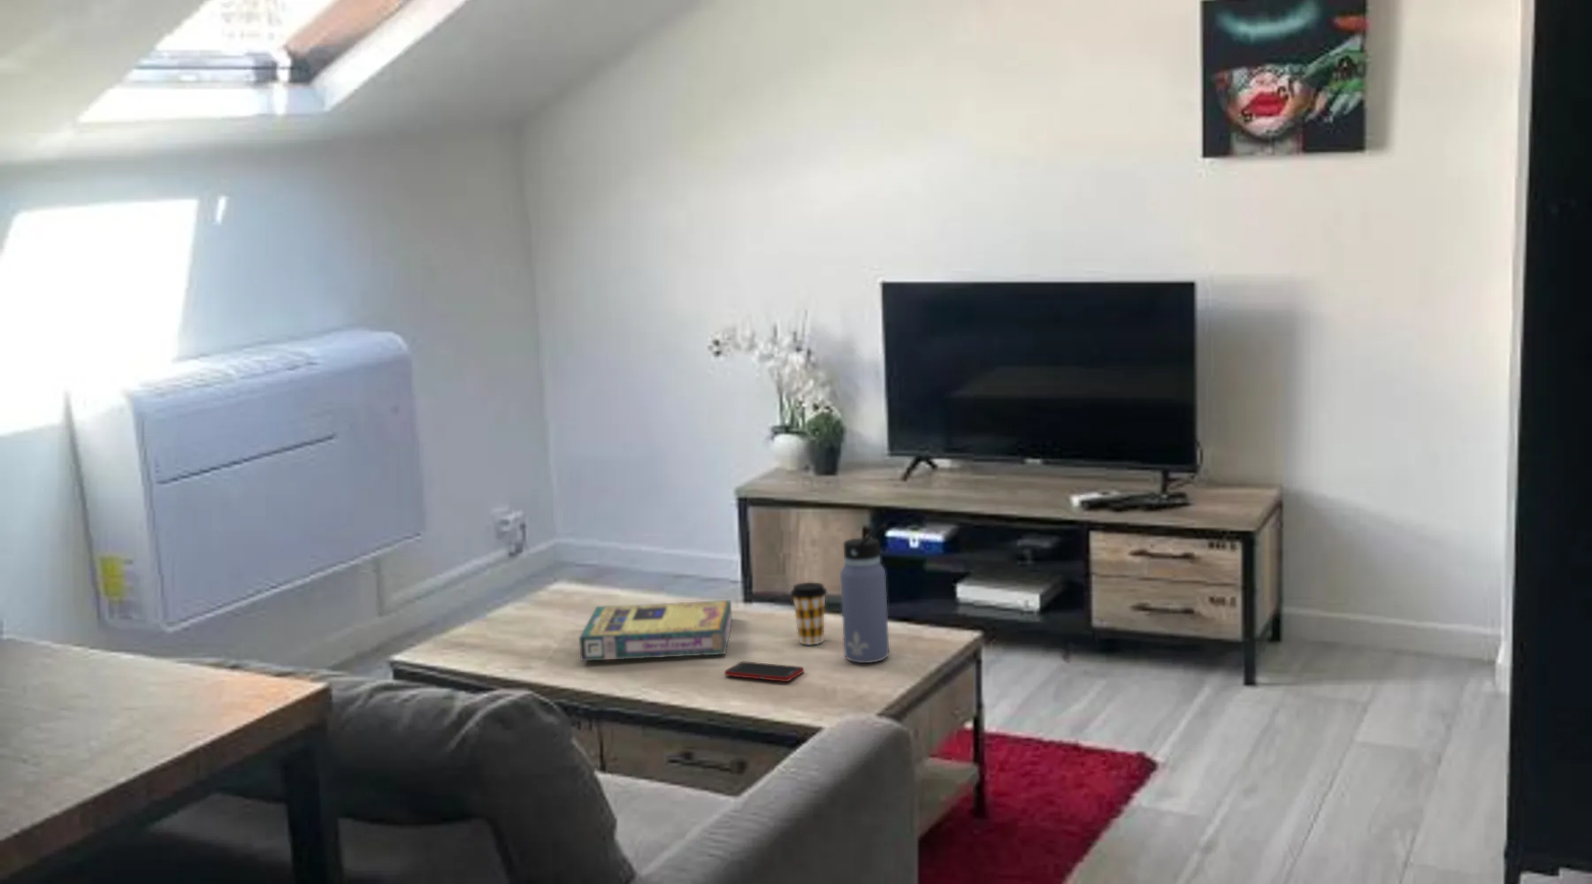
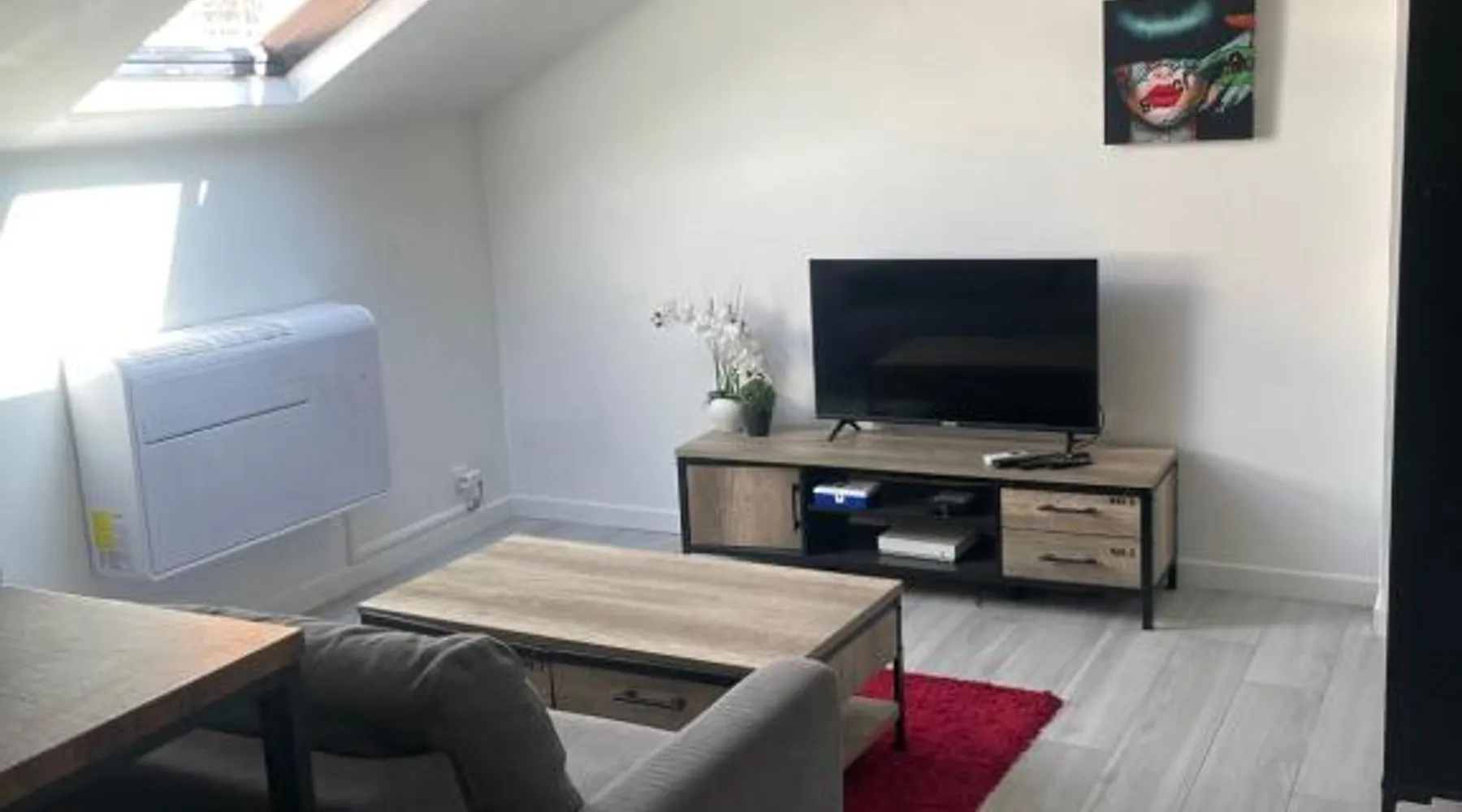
- water bottle (865, 590)
- video game box (658, 628)
- cell phone (764, 671)
- coffee cup (809, 614)
